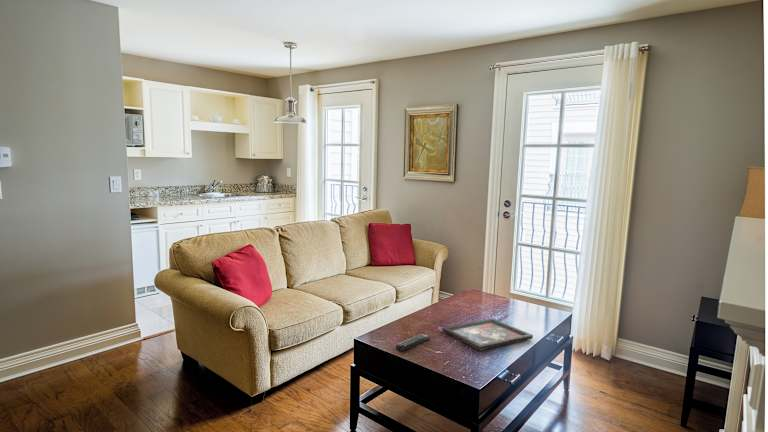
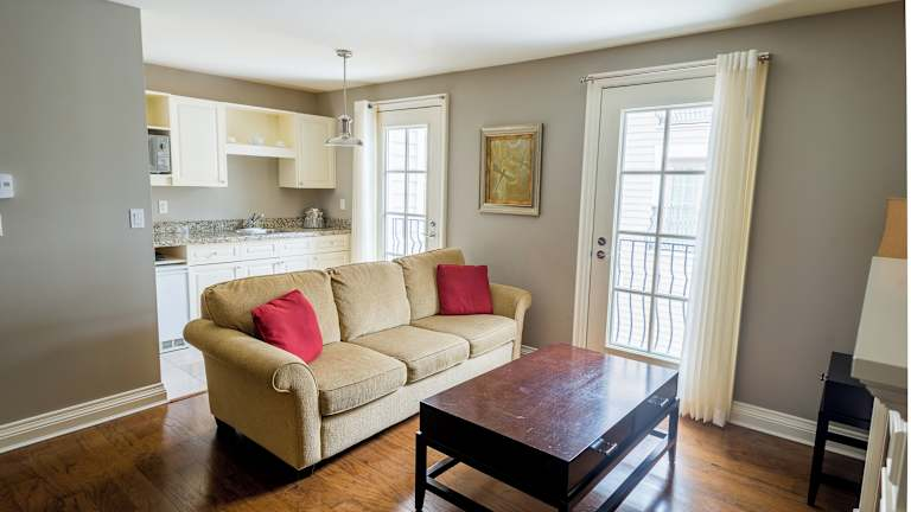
- decorative tray (486, 332)
- remote control (413, 341)
